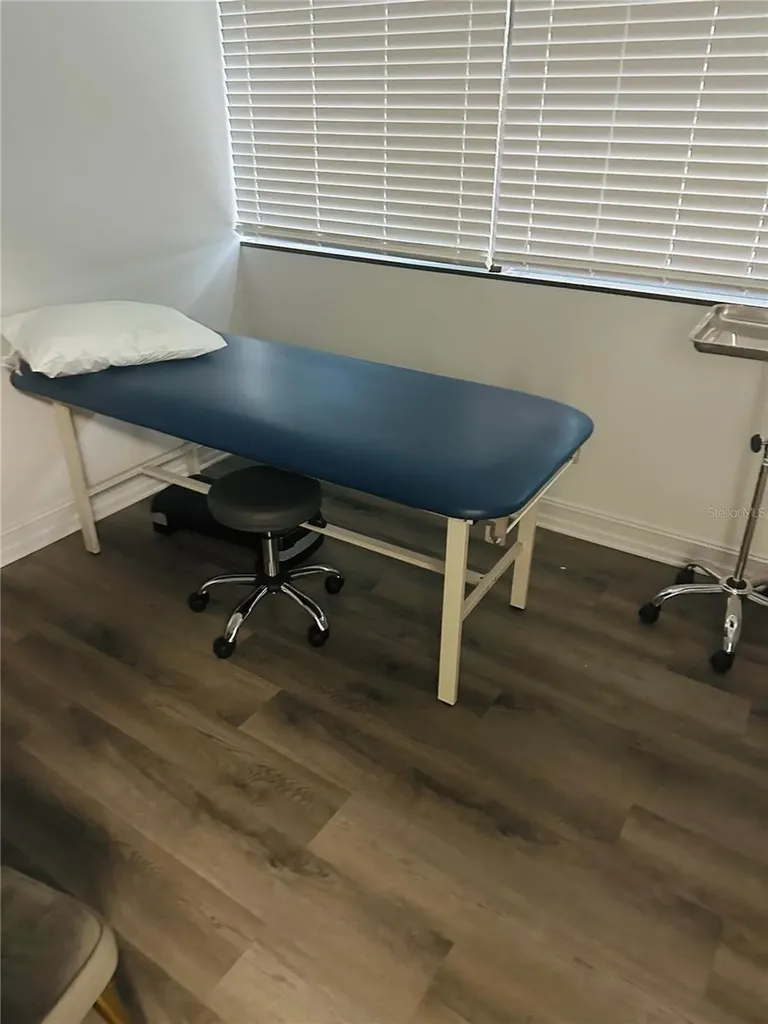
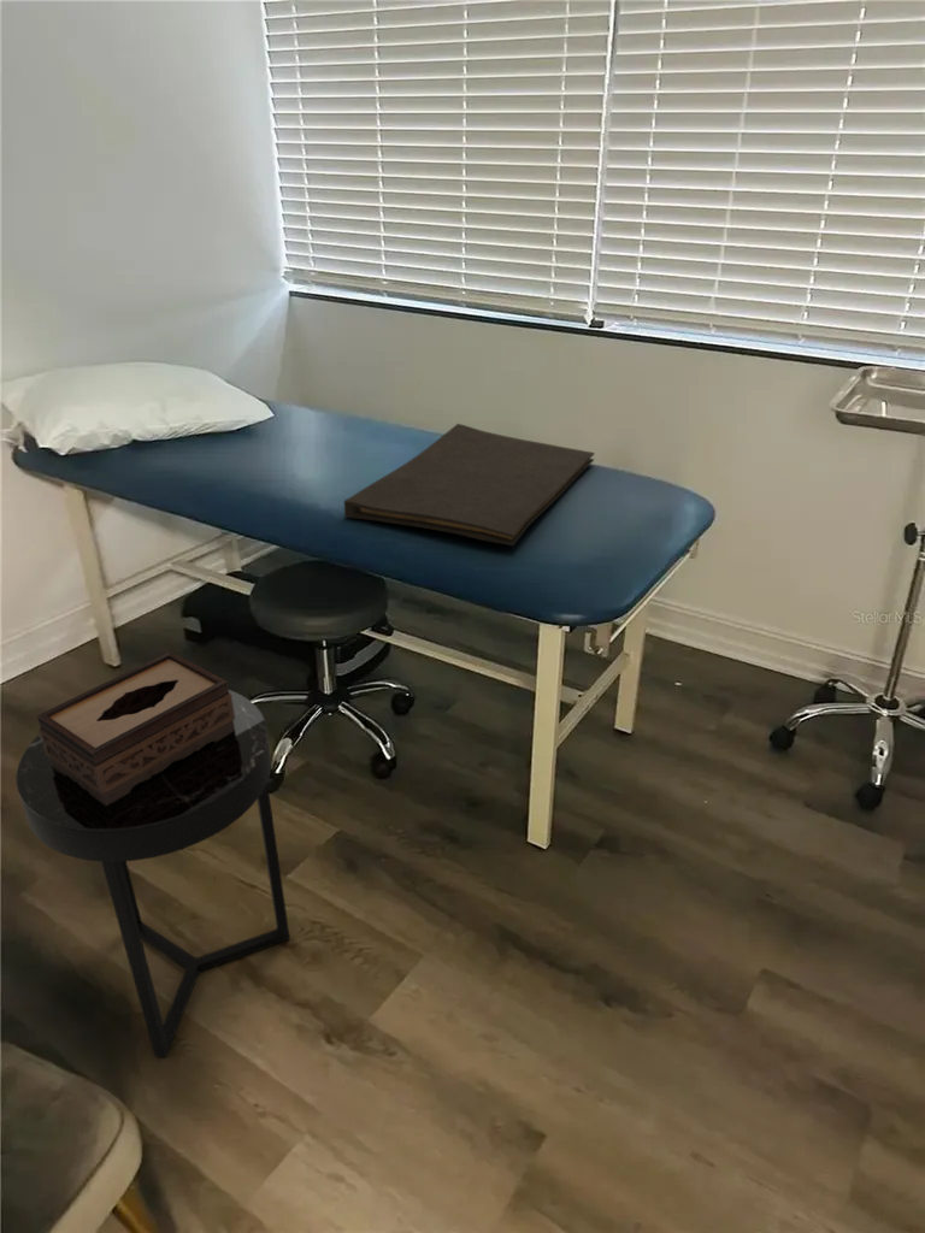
+ tissue box (140, 721)
+ side table (170, 853)
+ hand towel (481, 478)
